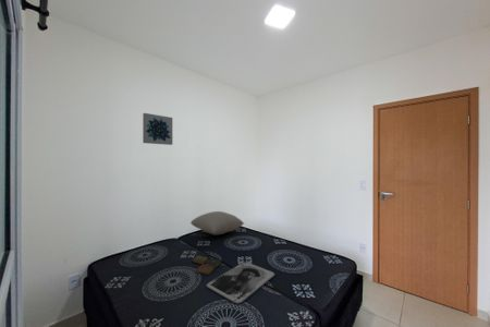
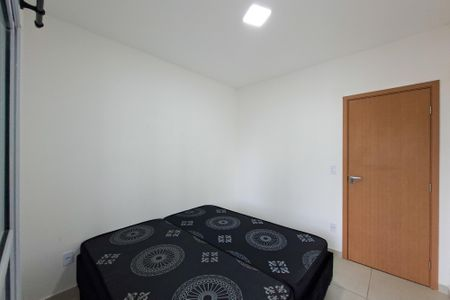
- pillow (217, 221)
- tray (242, 279)
- book (203, 264)
- wall art (158, 130)
